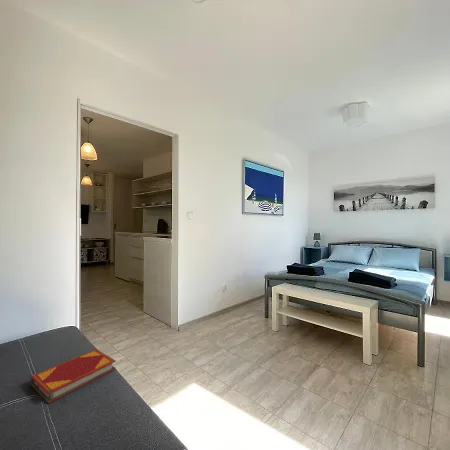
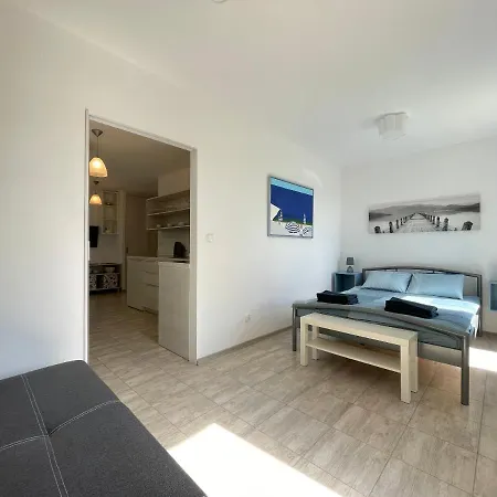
- hardback book (75, 372)
